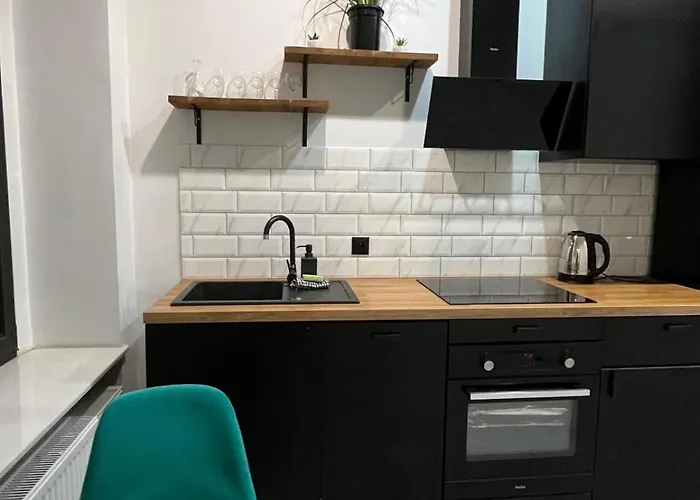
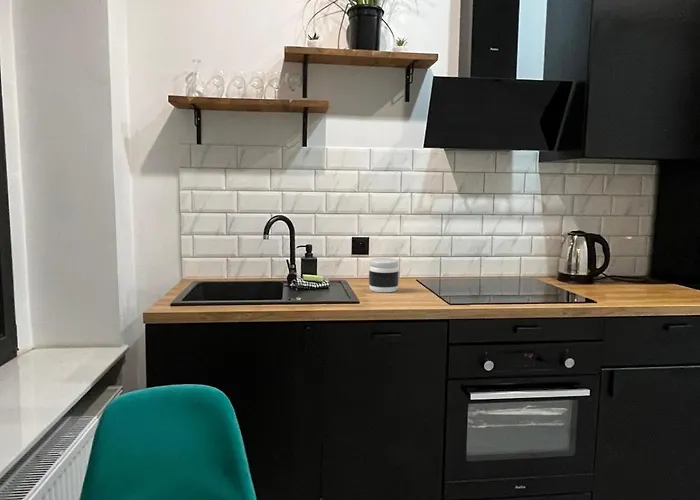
+ jar (383, 274)
